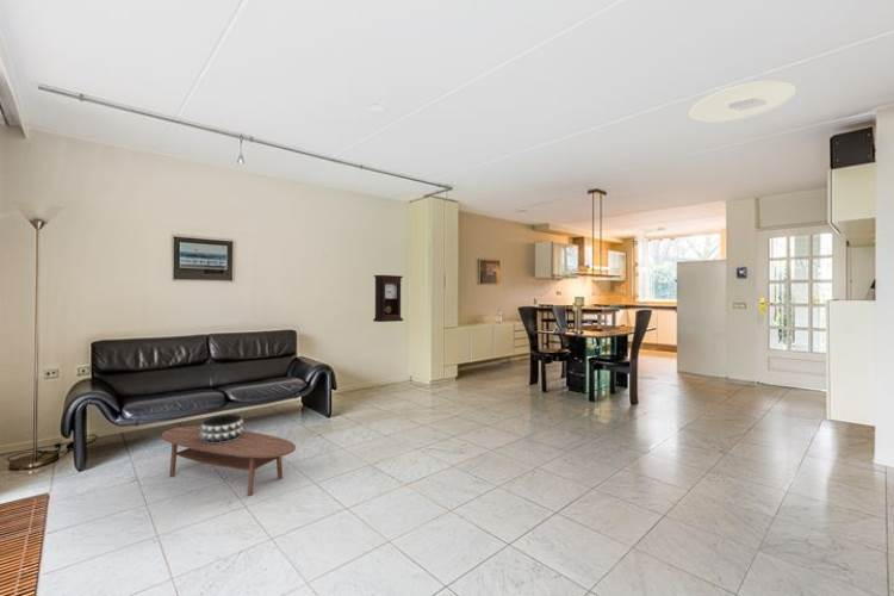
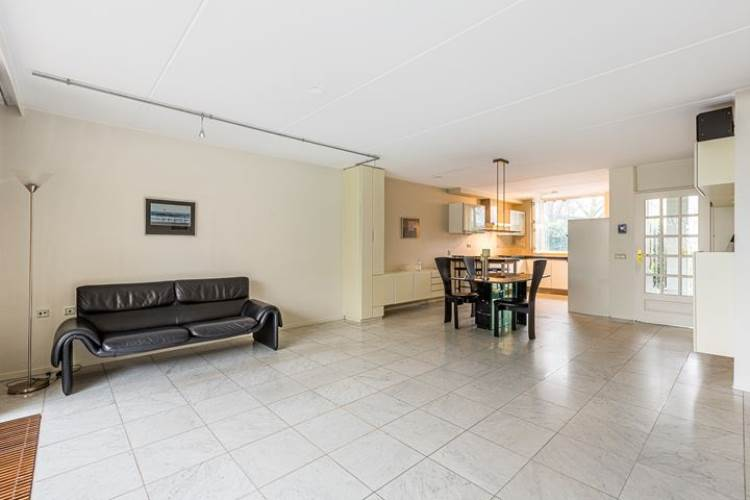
- pendulum clock (389, 298)
- ceiling light (739, 99)
- coffee table (225, 458)
- decorative bowl (222, 428)
